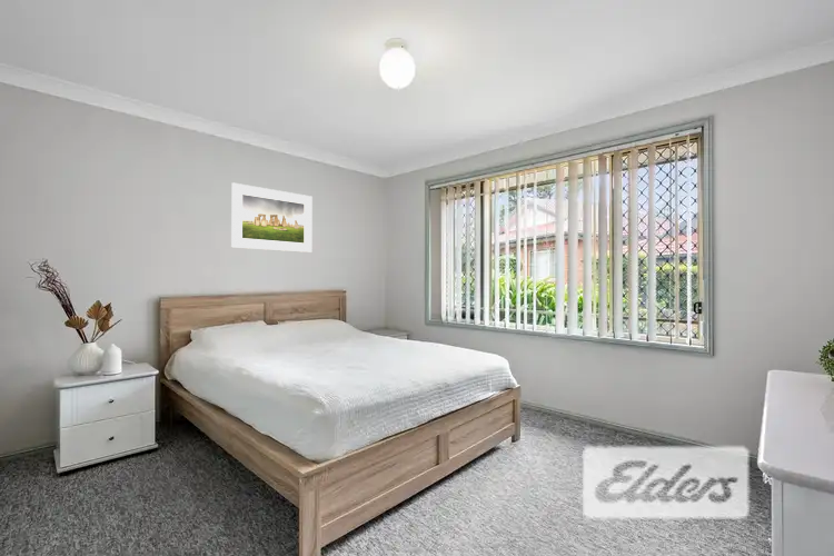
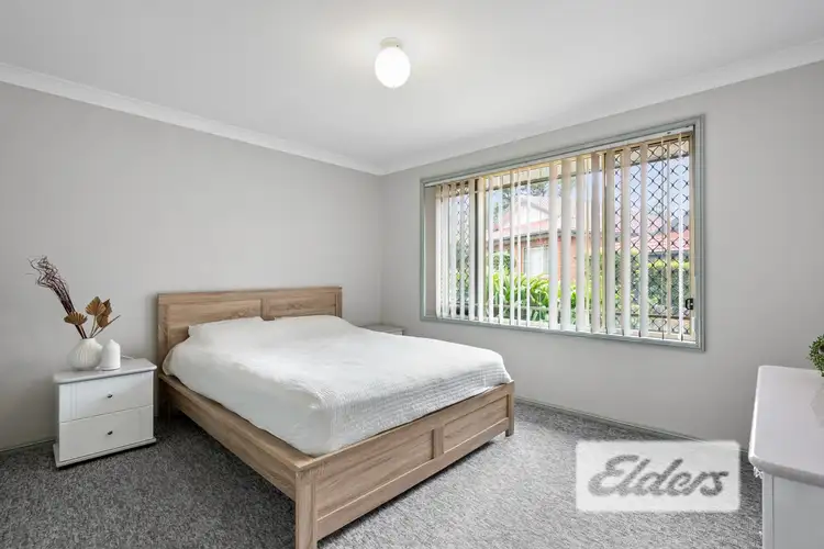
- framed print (275, 219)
